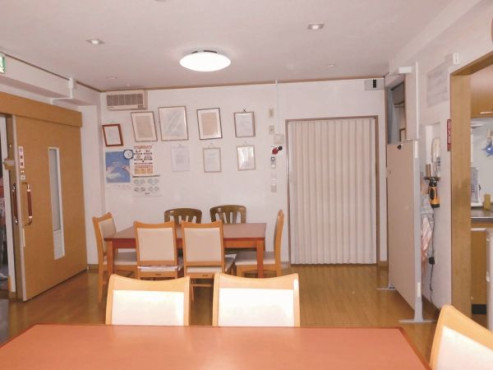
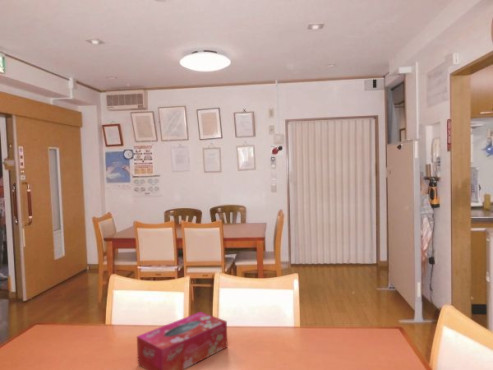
+ tissue box (184, 341)
